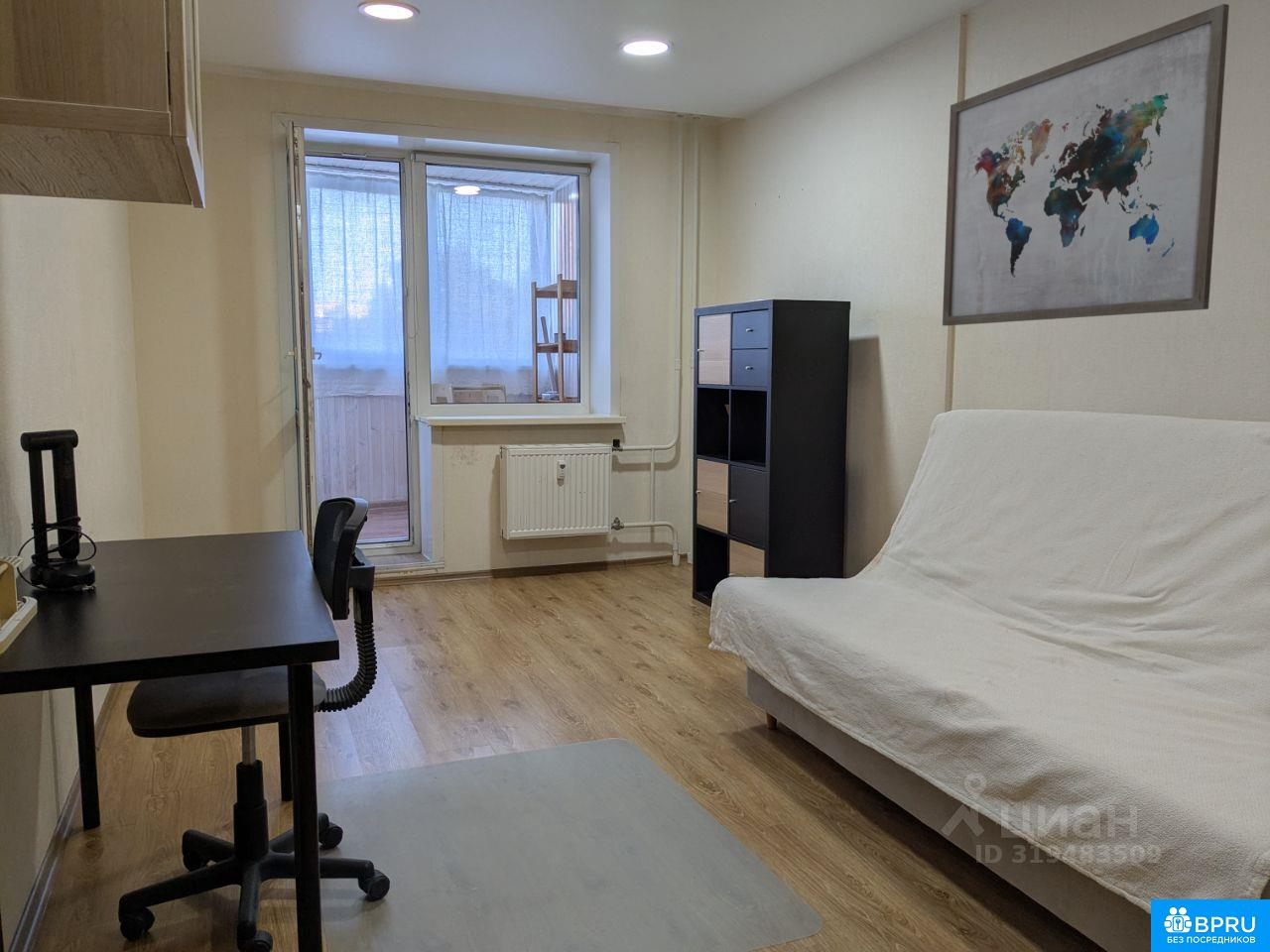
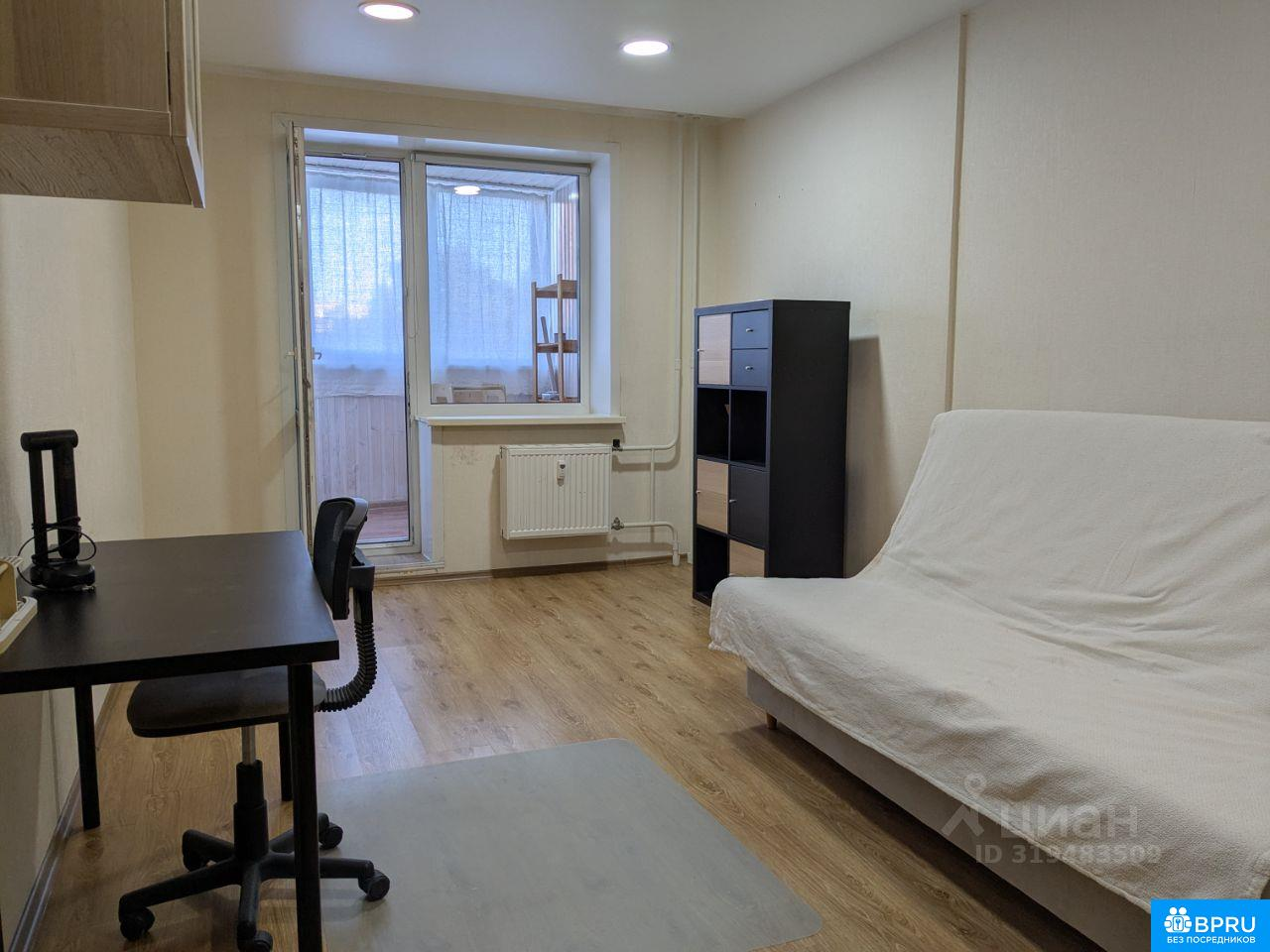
- wall art (1061, 192)
